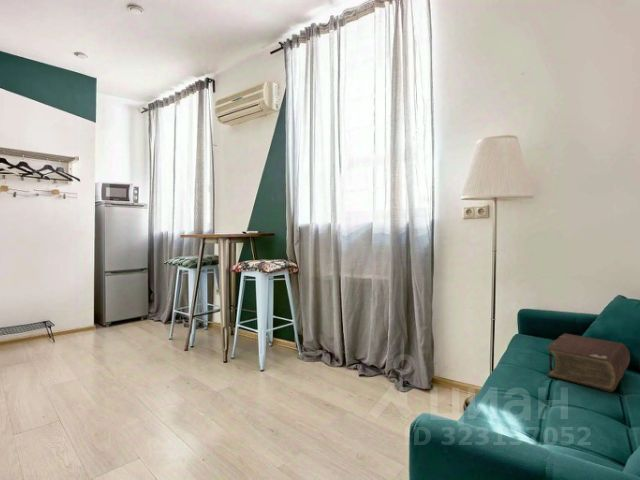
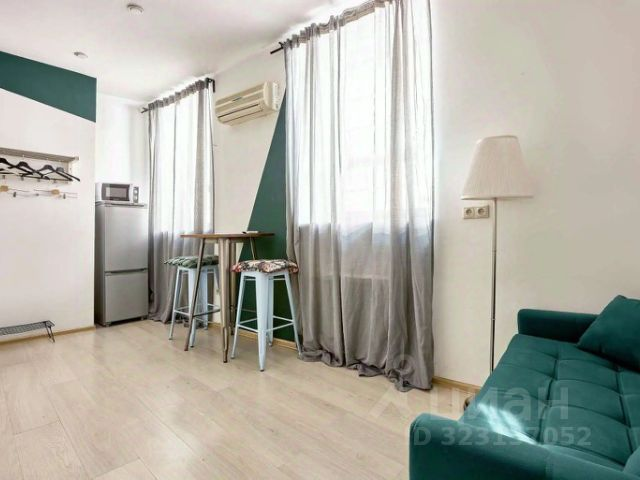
- bible (587, 359)
